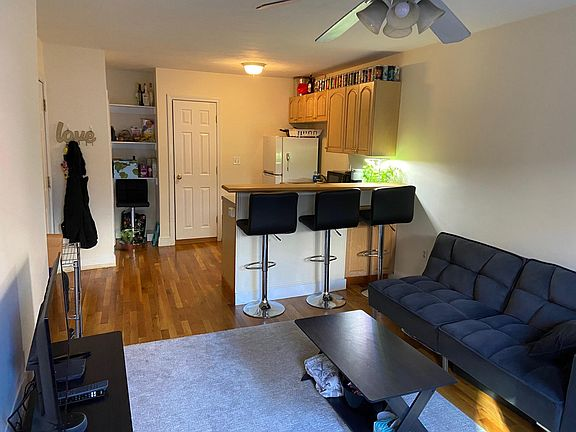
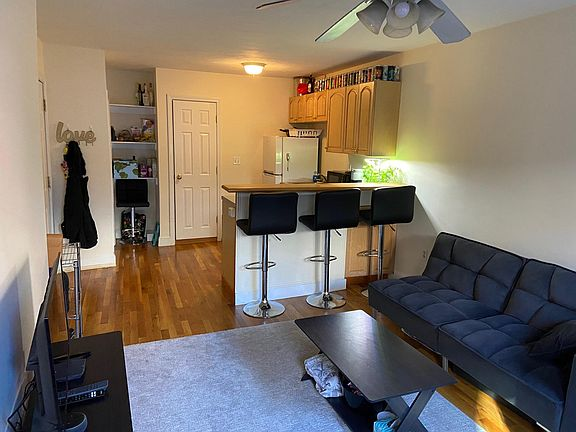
- potted plant (129, 240)
